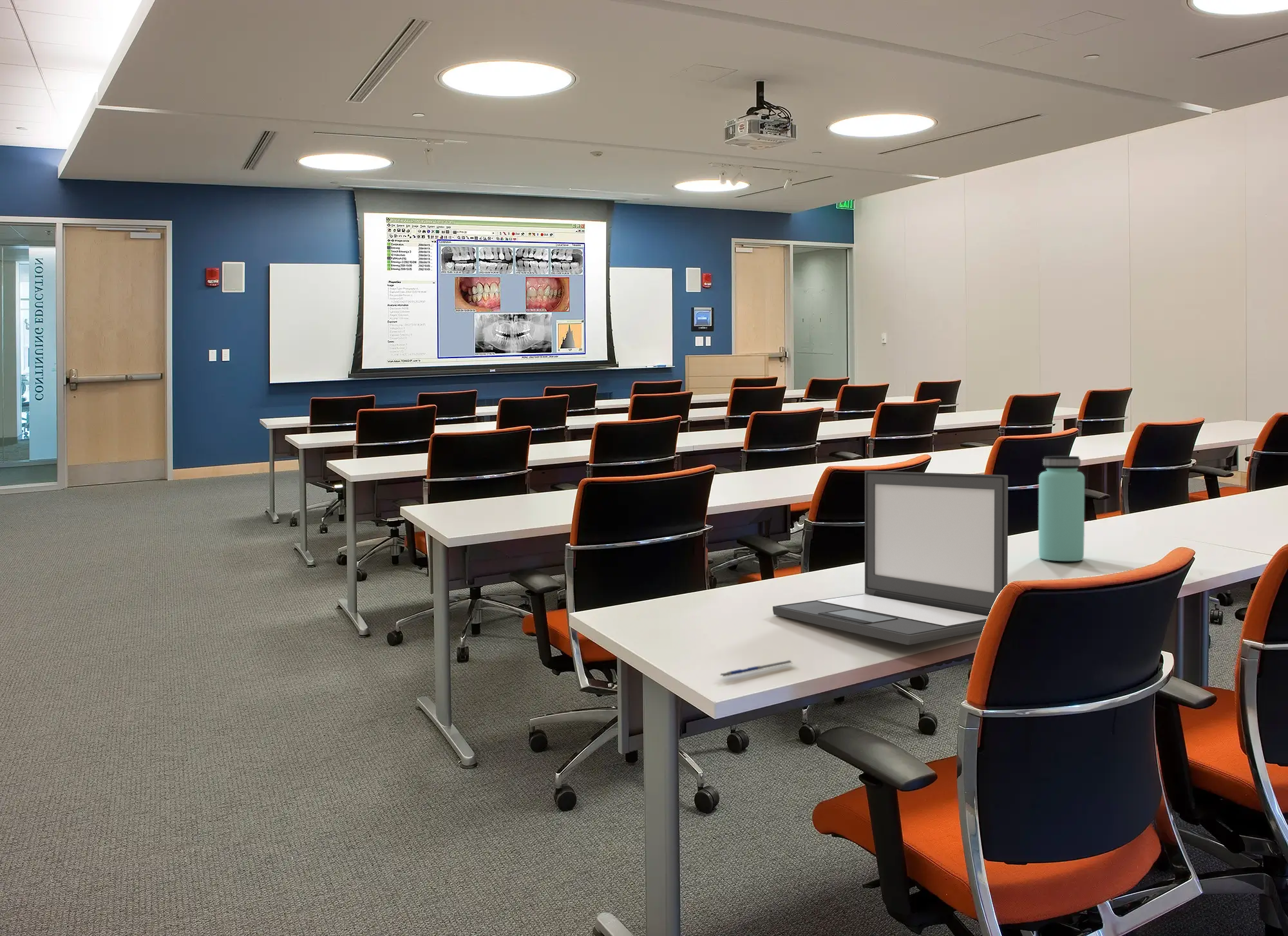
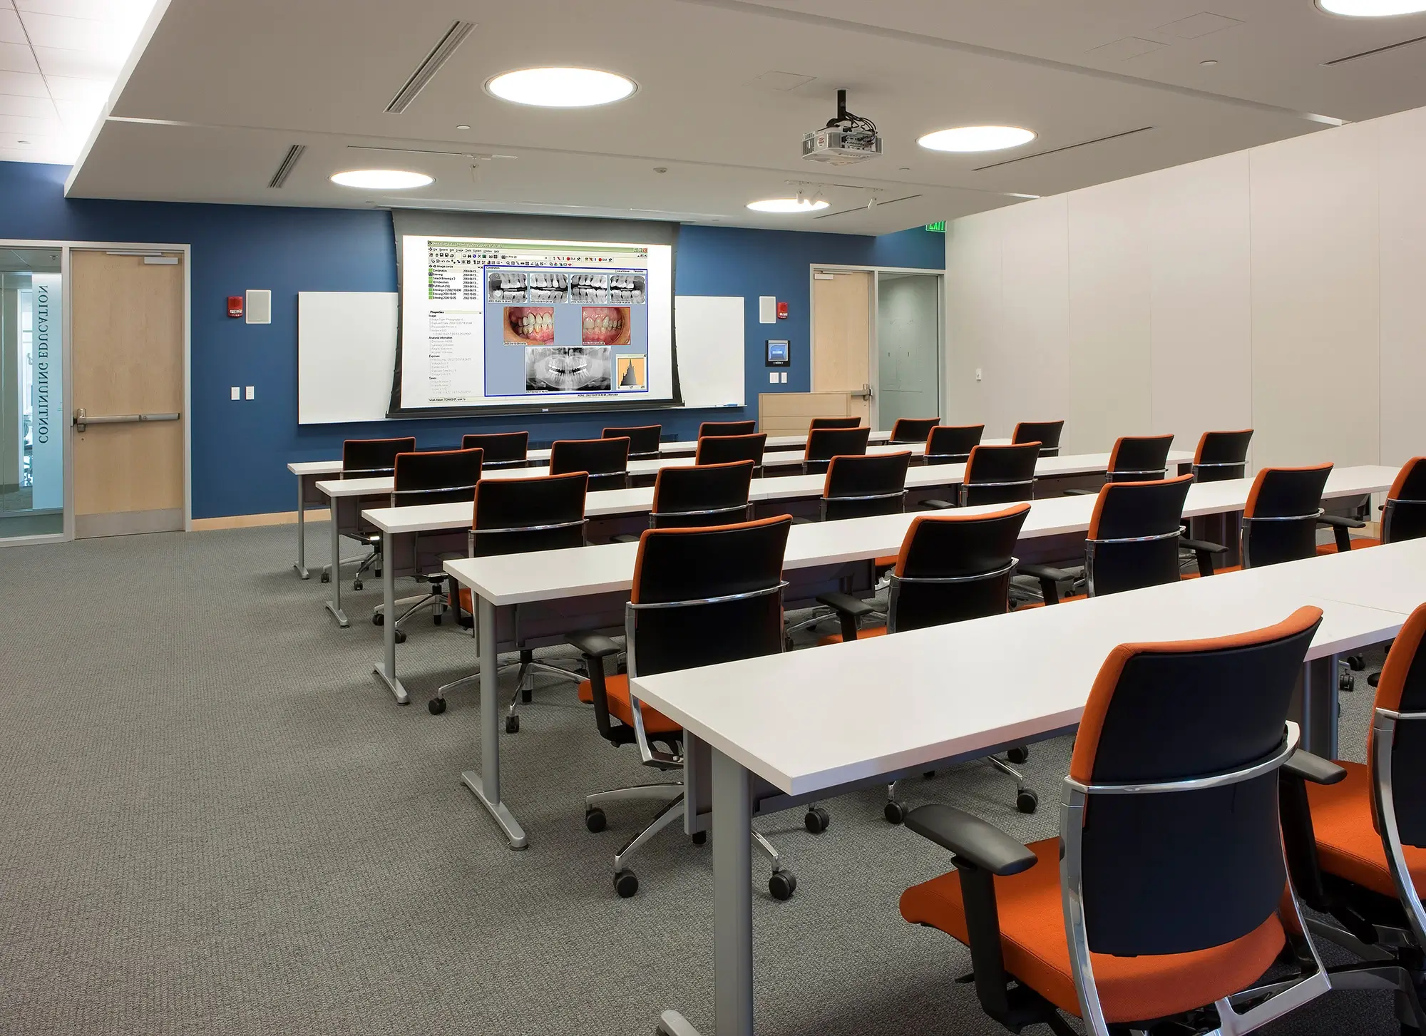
- bottle (1061, 508)
- pen (757, 667)
- laptop (886, 548)
